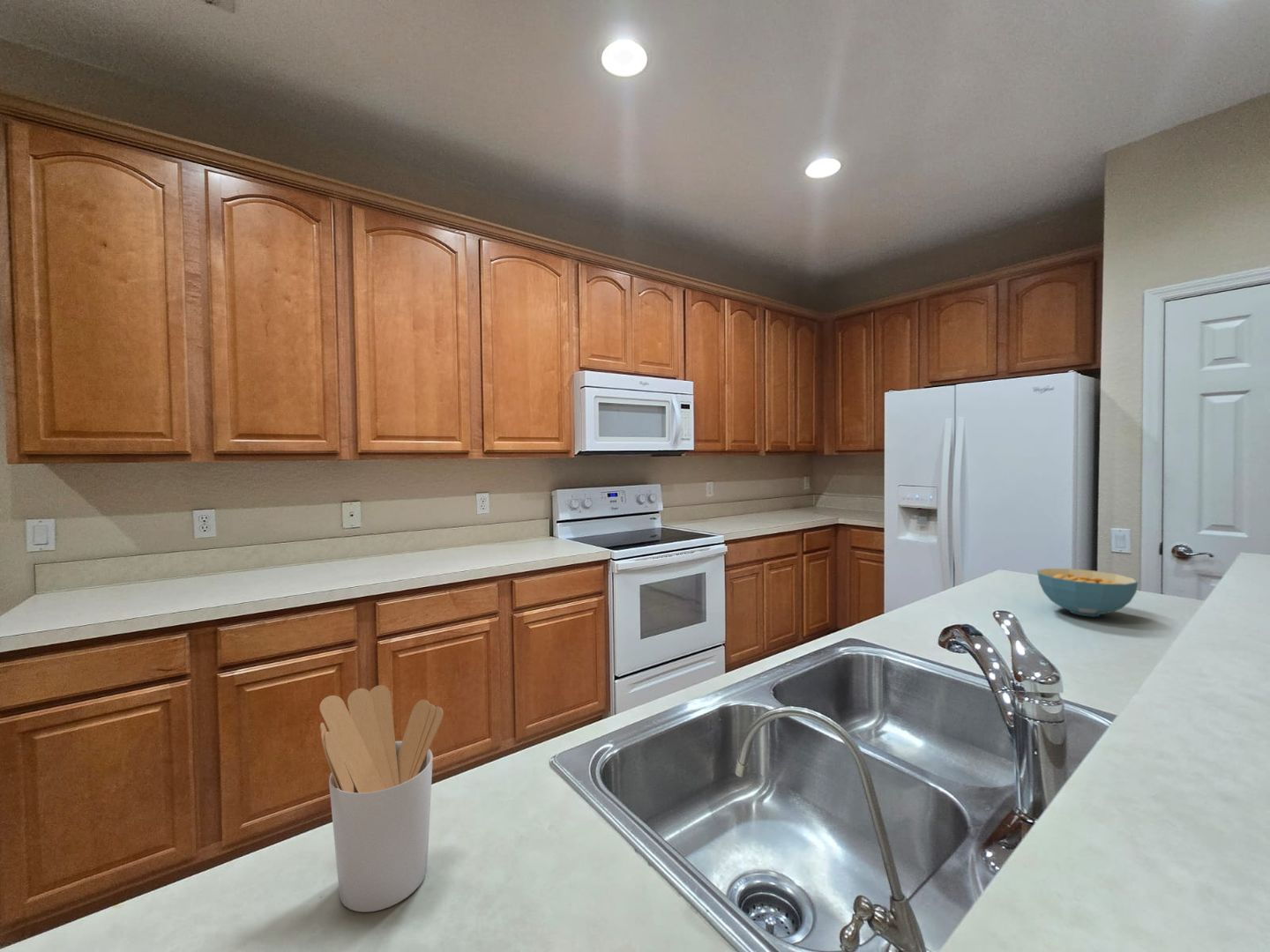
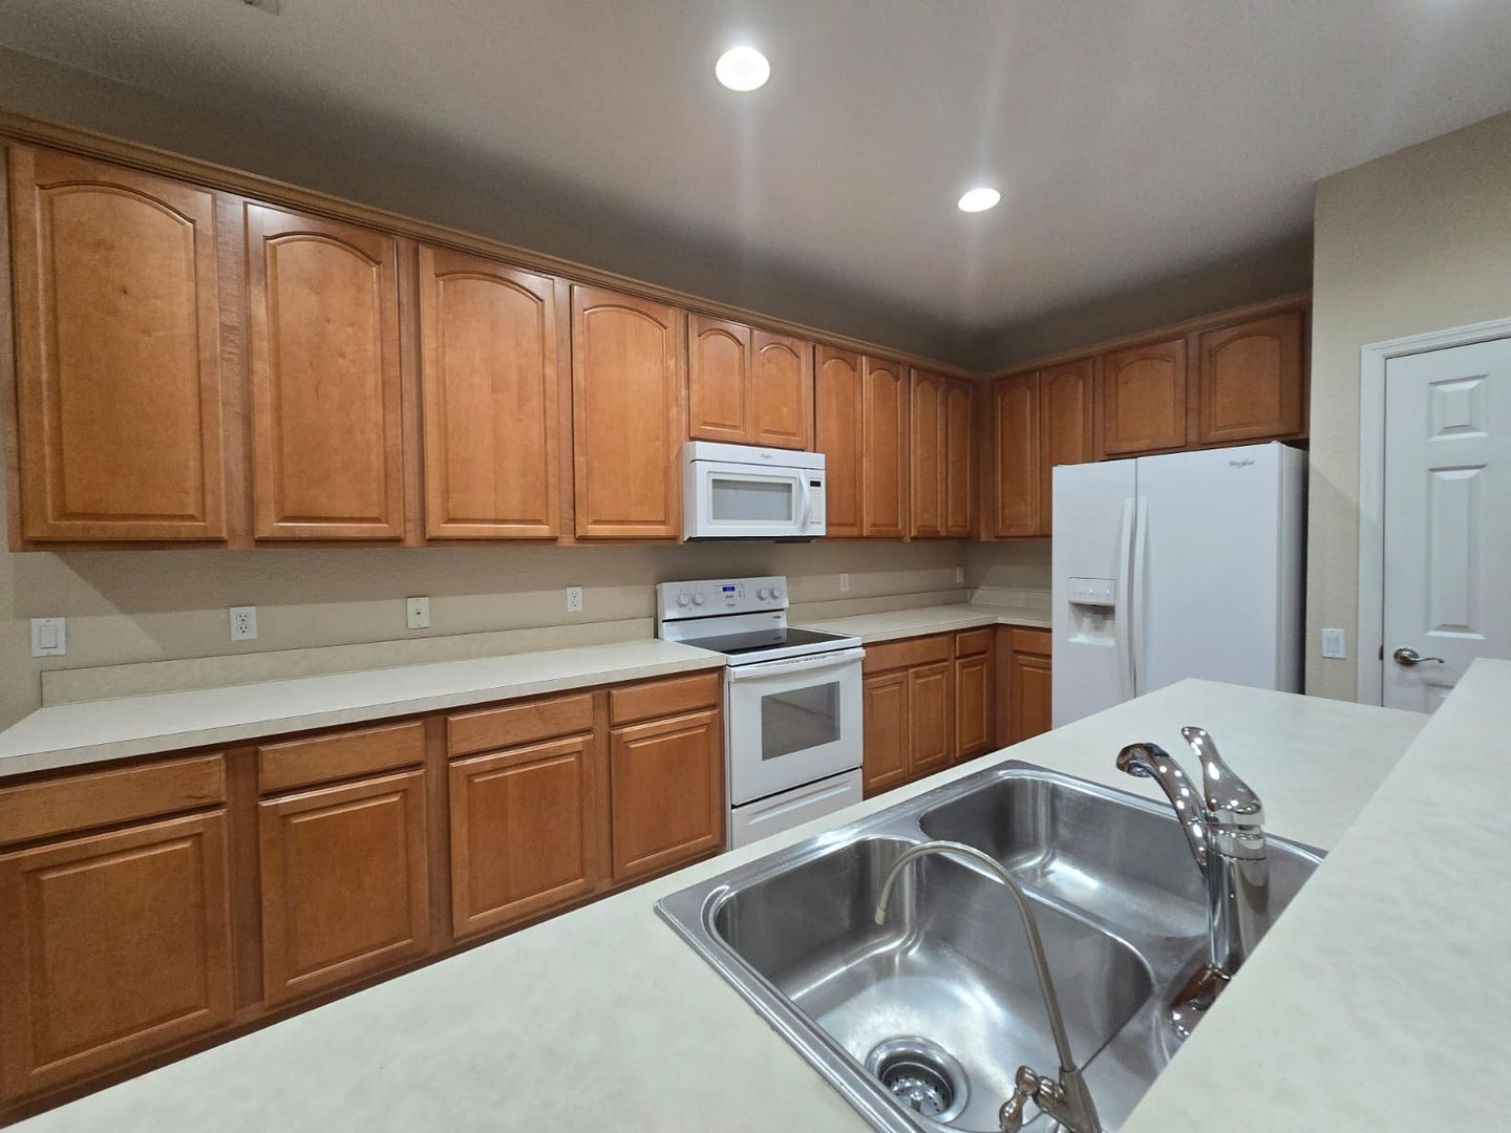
- cereal bowl (1084, 594)
- utensil holder (373, 784)
